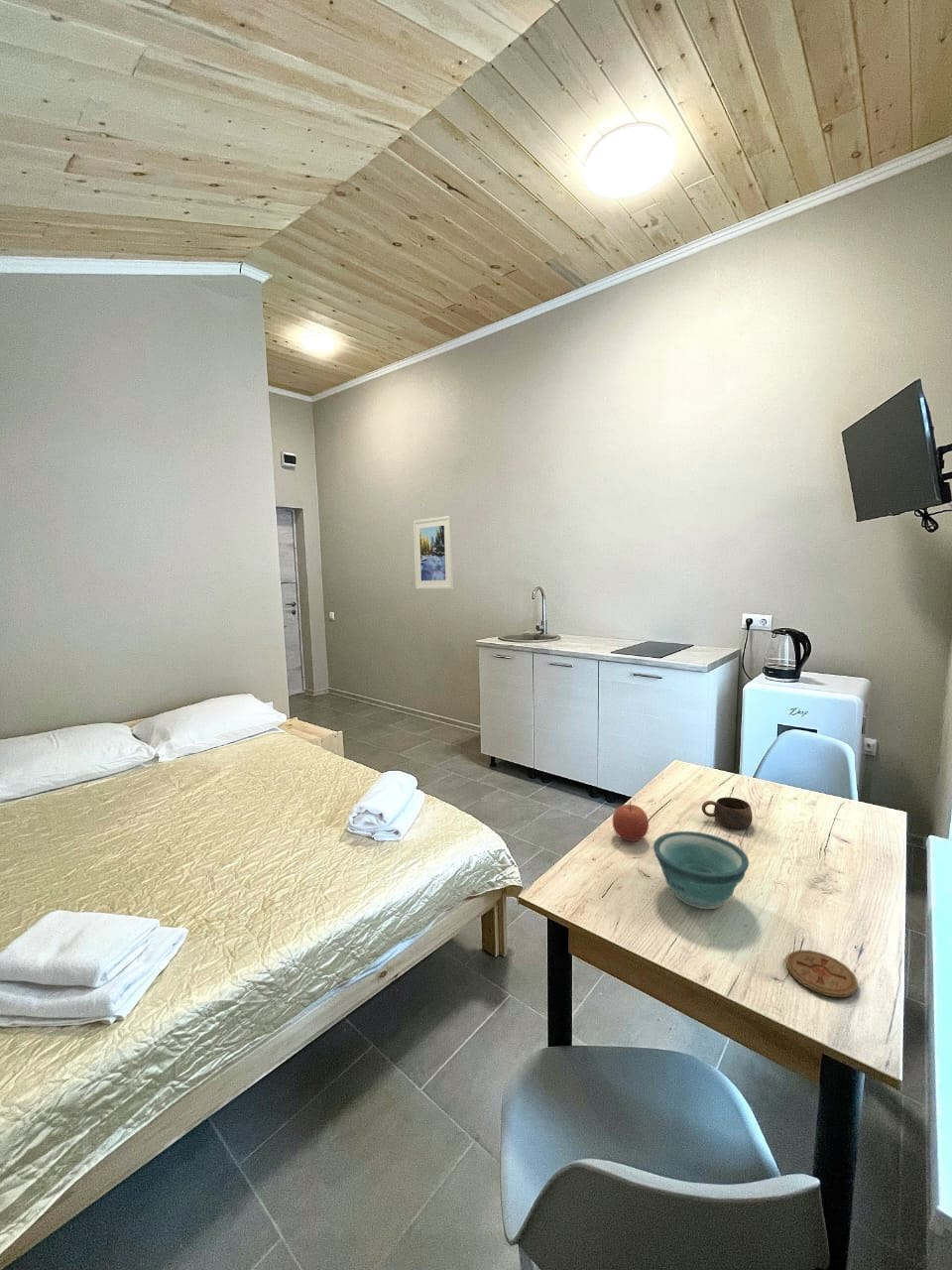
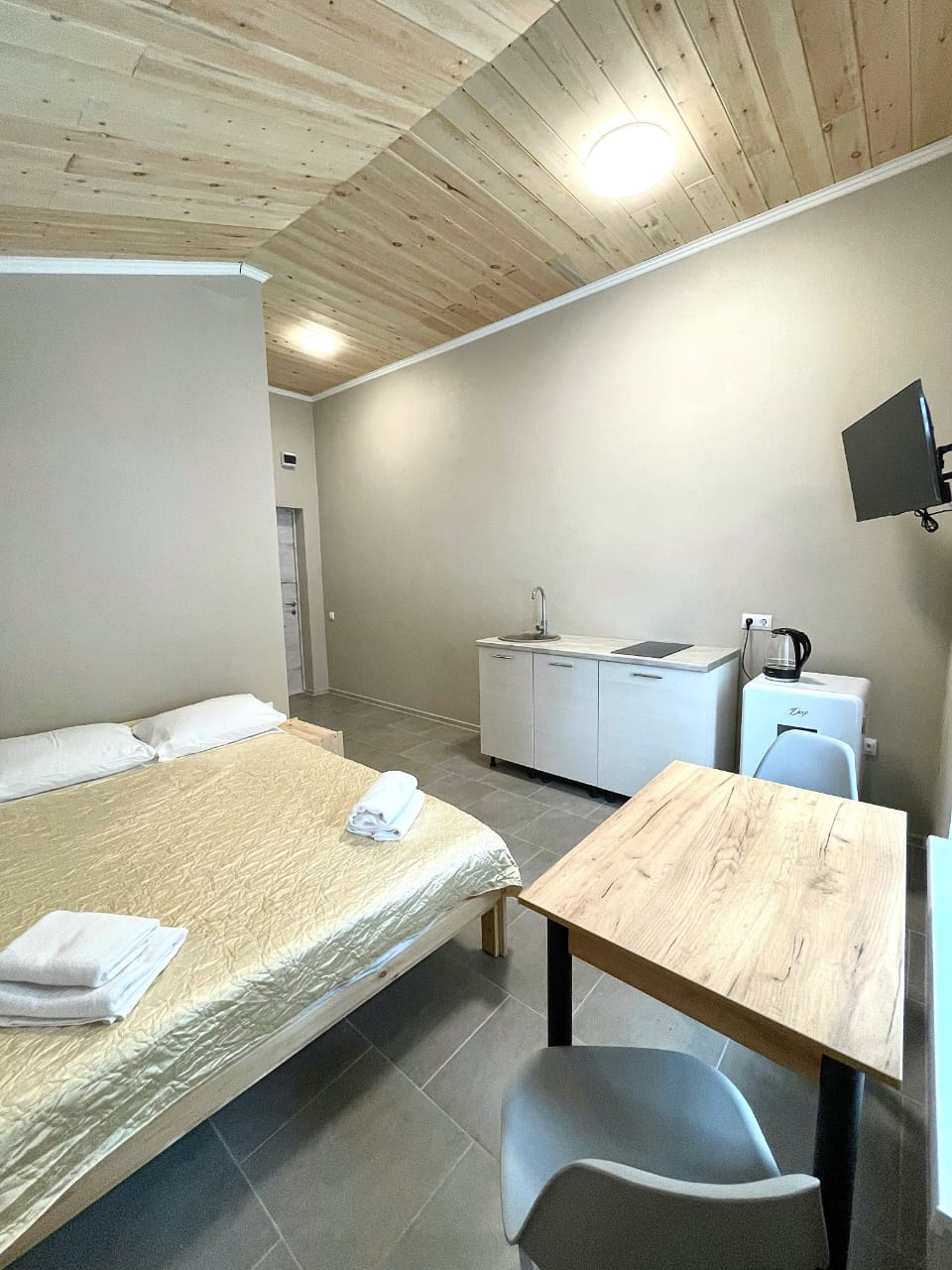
- apple (630, 819)
- coaster (820, 972)
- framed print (432, 554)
- cup (726, 811)
- bowl (699, 873)
